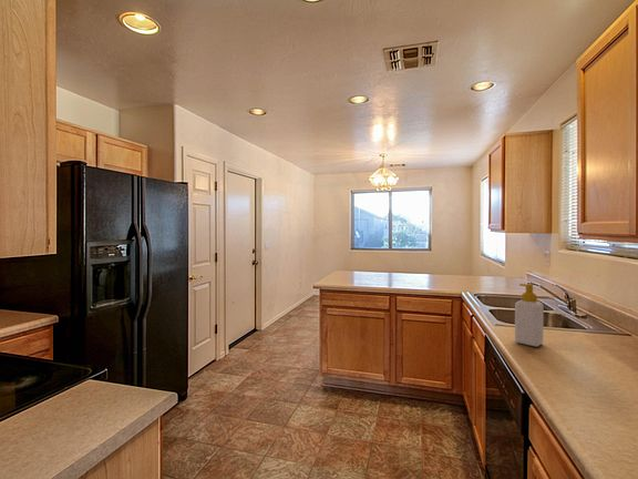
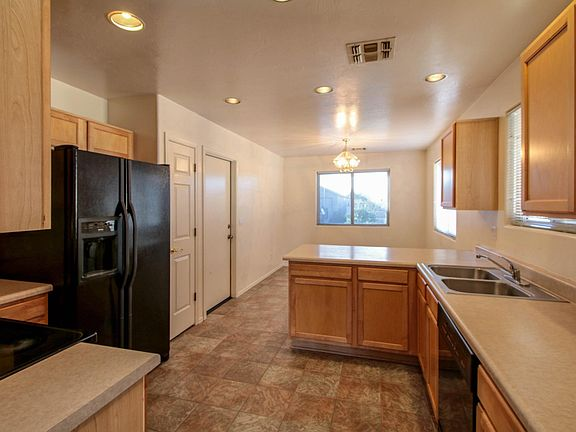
- soap bottle (528, 313)
